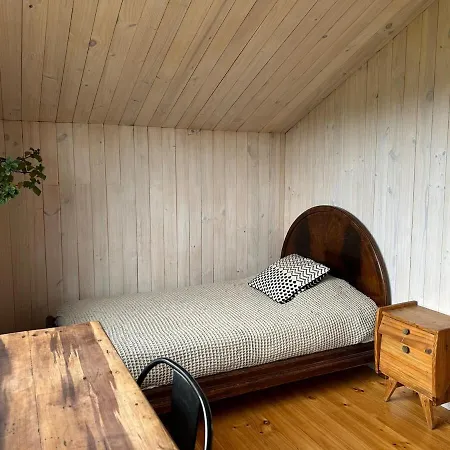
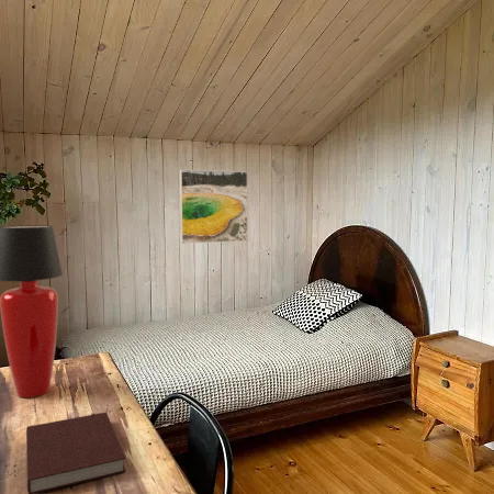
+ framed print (214, 206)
+ notebook (72, 447)
+ table lamp (30, 310)
